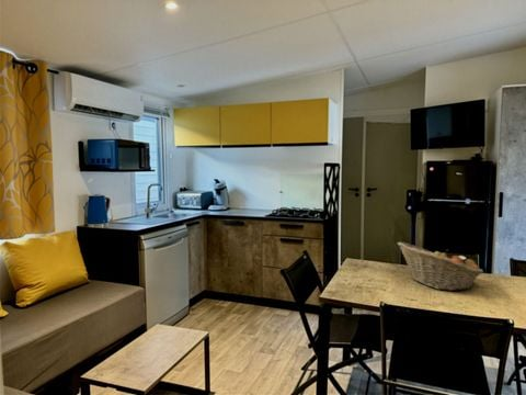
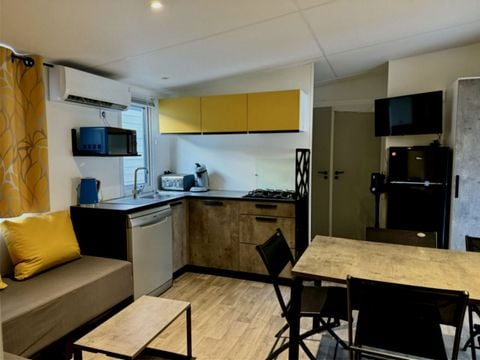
- fruit basket (436, 262)
